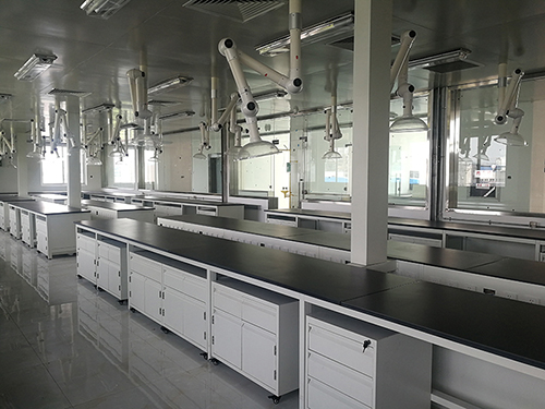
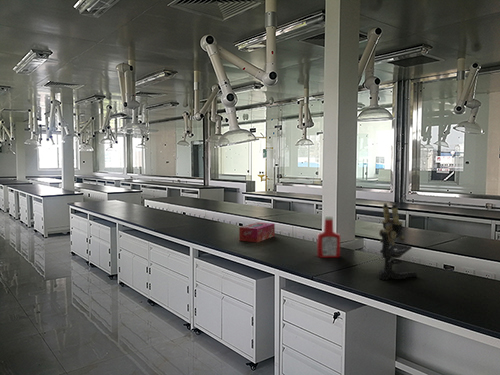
+ soap bottle (328, 236)
+ microscope (393, 239)
+ tissue box (257, 231)
